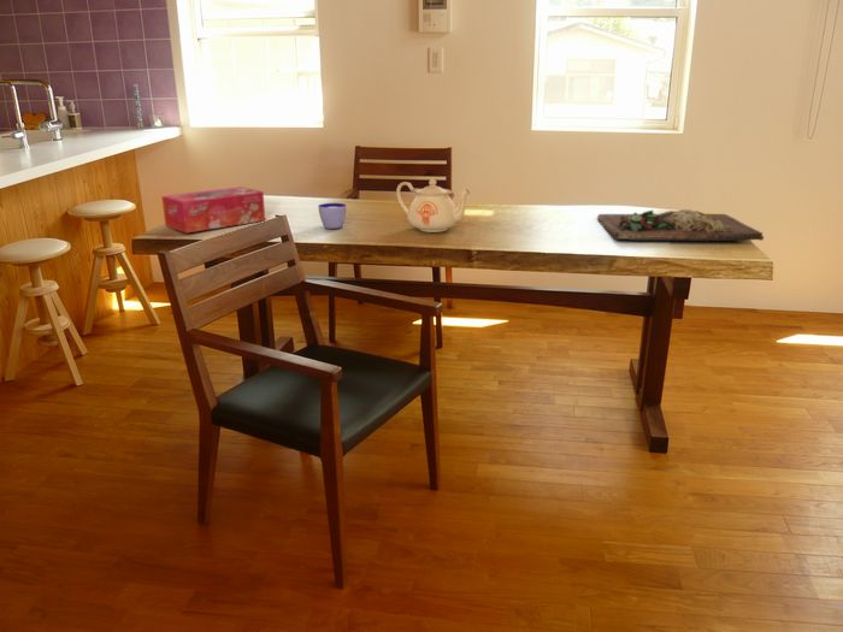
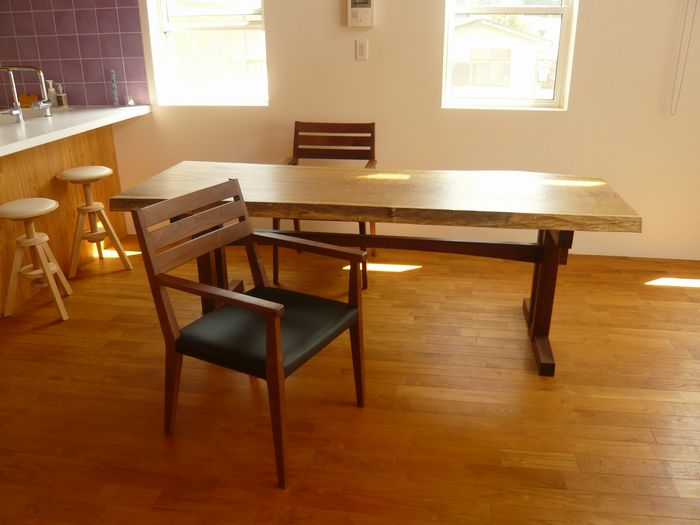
- teapot (432, 203)
- tissue box (214, 208)
- cup (334, 214)
- cutting board (676, 219)
